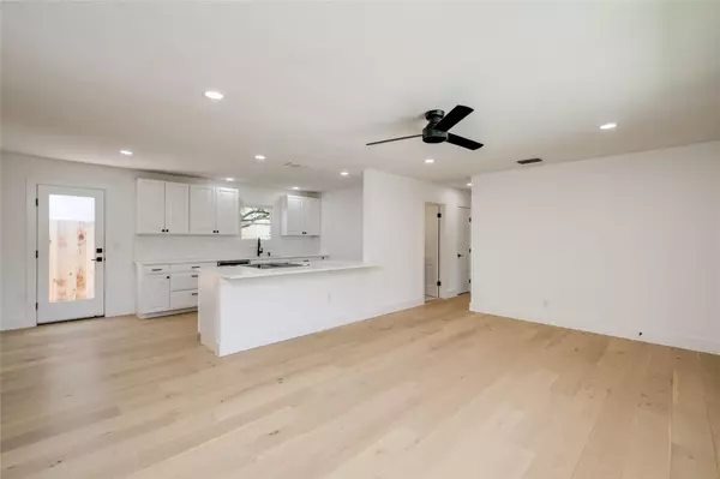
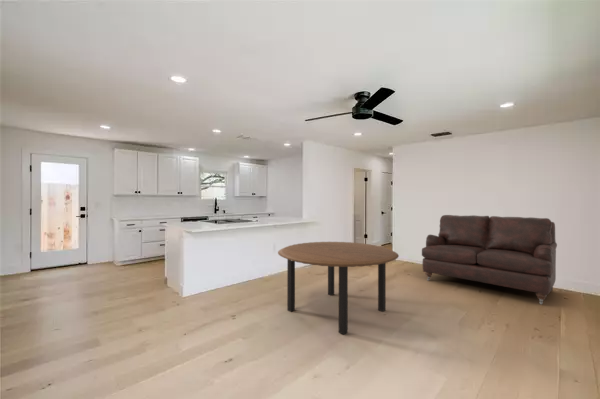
+ dining table (339, 279)
+ sofa (486, 250)
